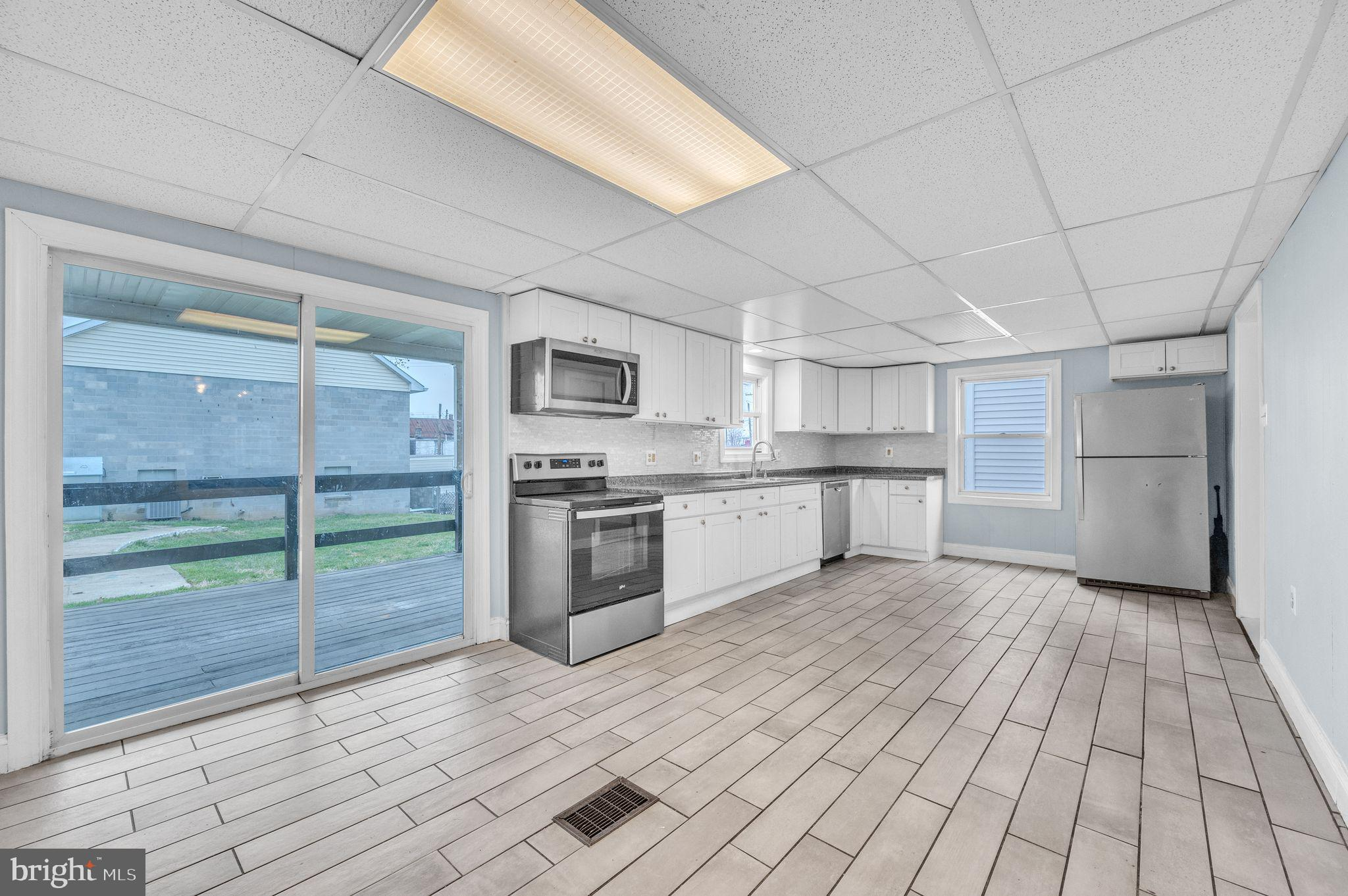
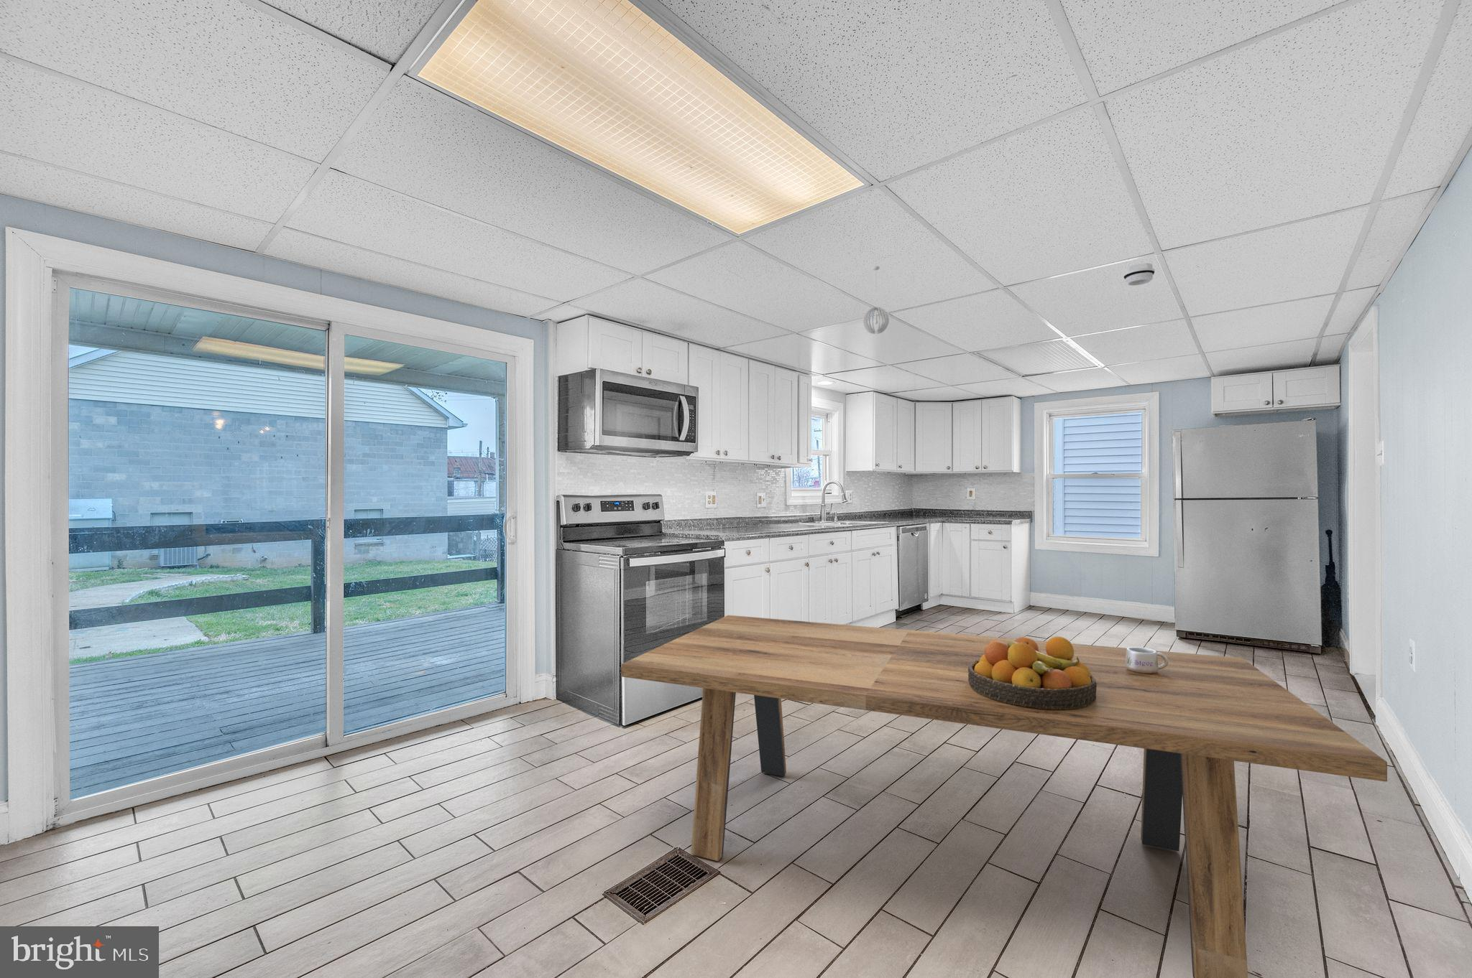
+ dining table (941, 720)
+ pendant light (876, 308)
+ mug (1147, 660)
+ smoke detector (1139, 274)
+ fruit bowl (1030, 663)
